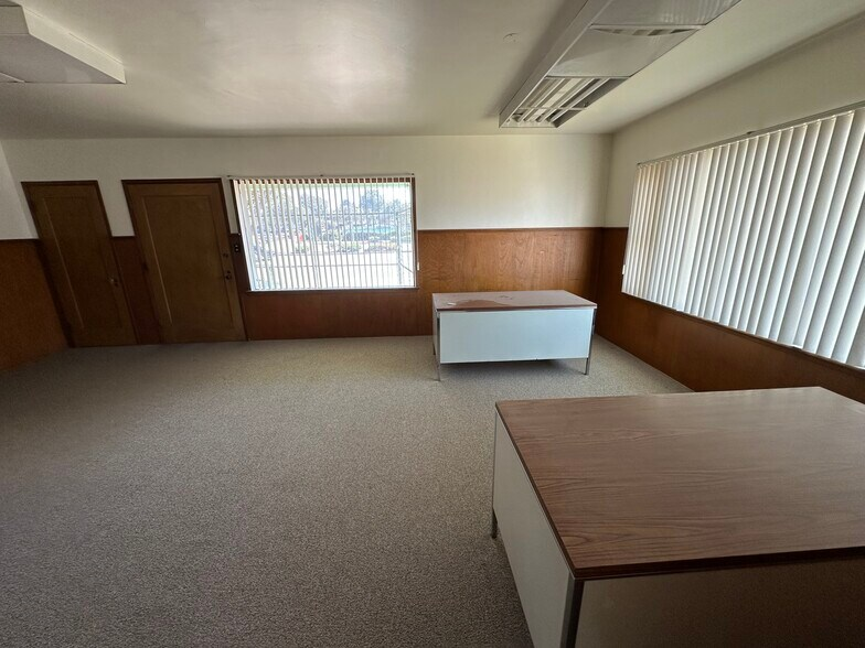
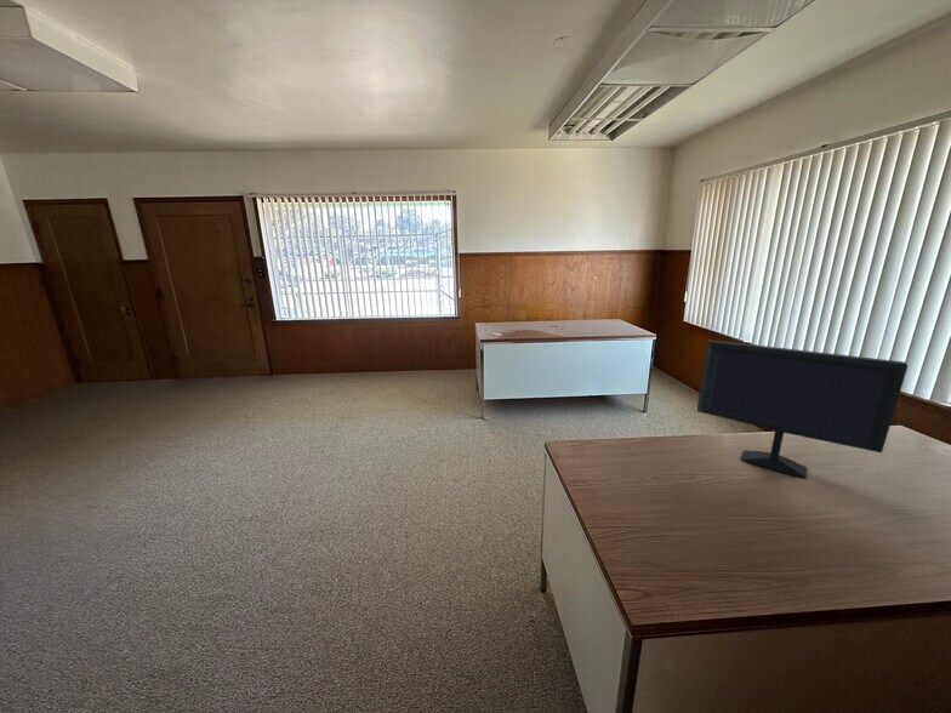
+ computer monitor (781, 409)
